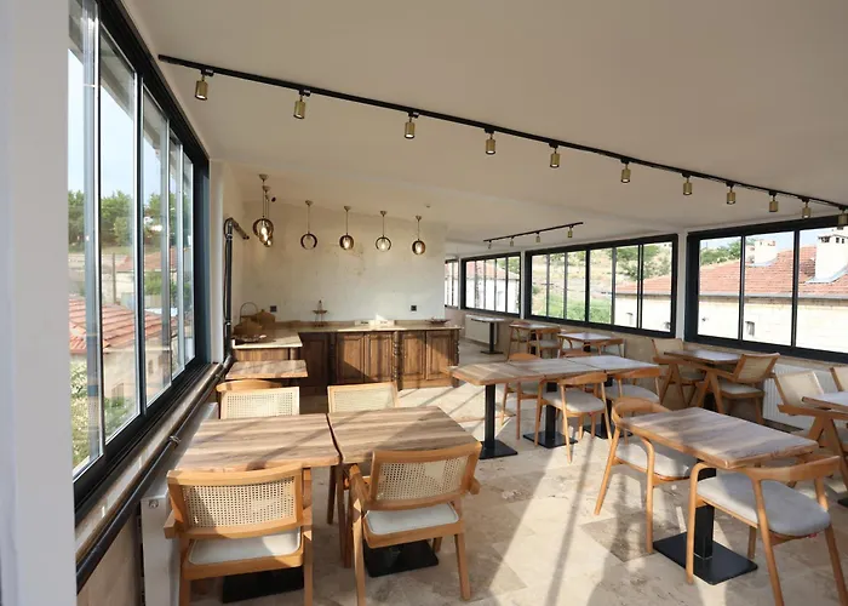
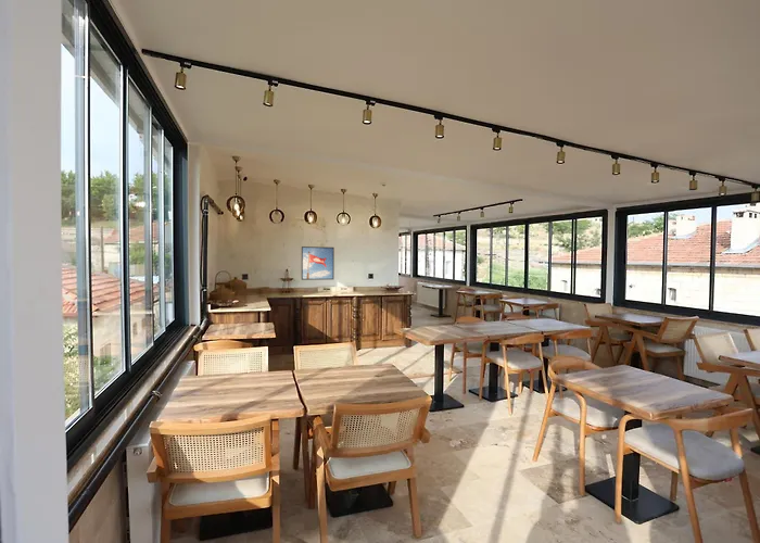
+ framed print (317, 263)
